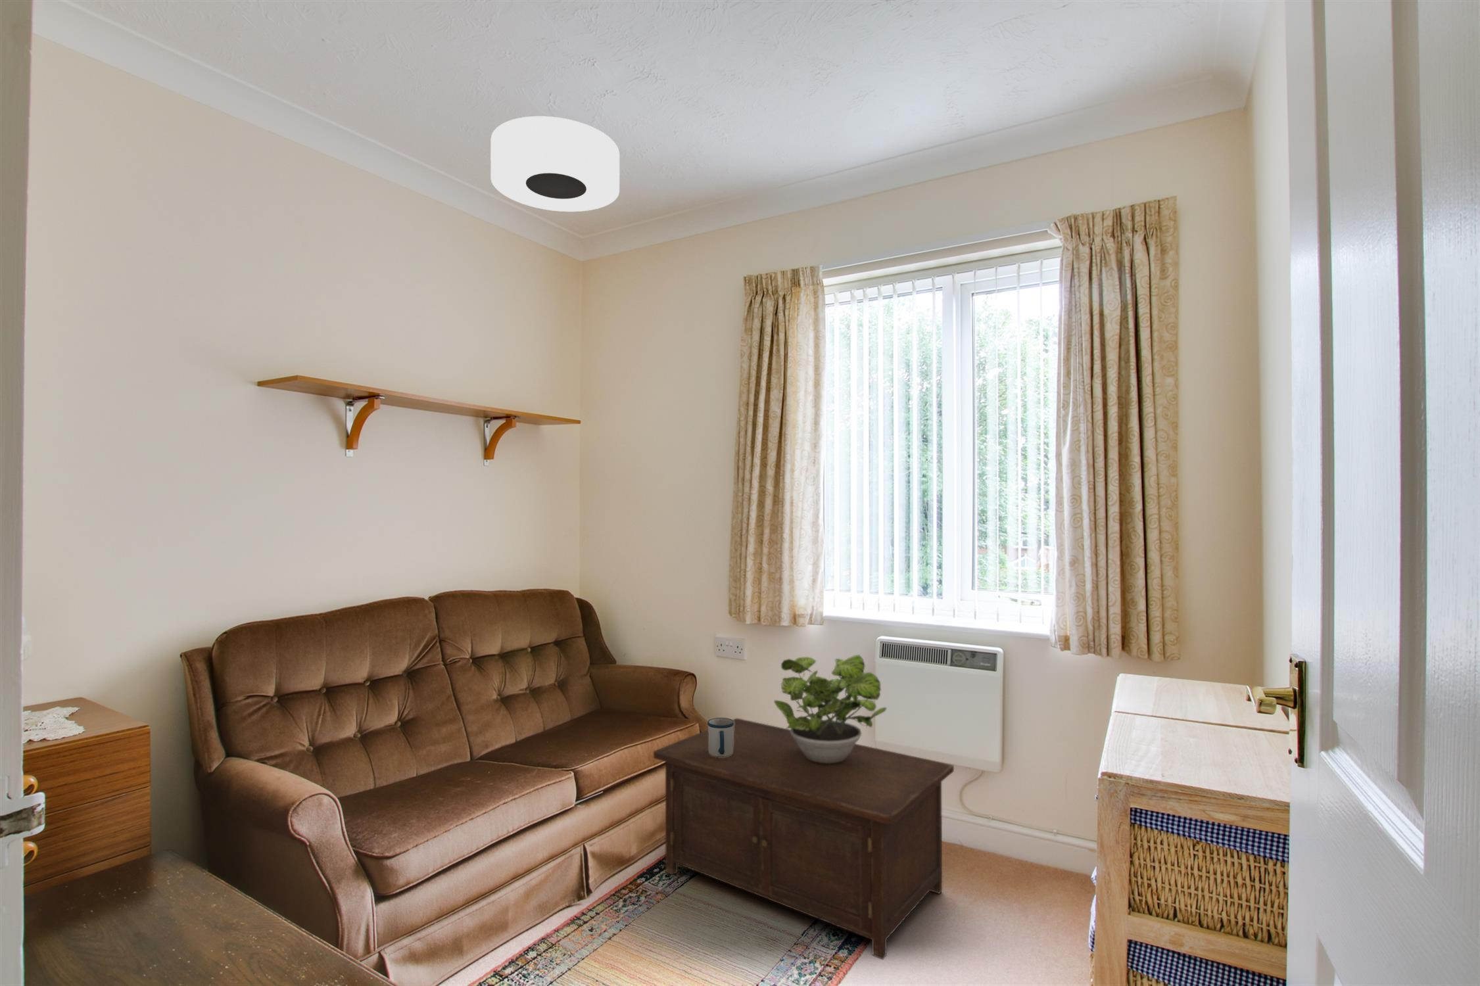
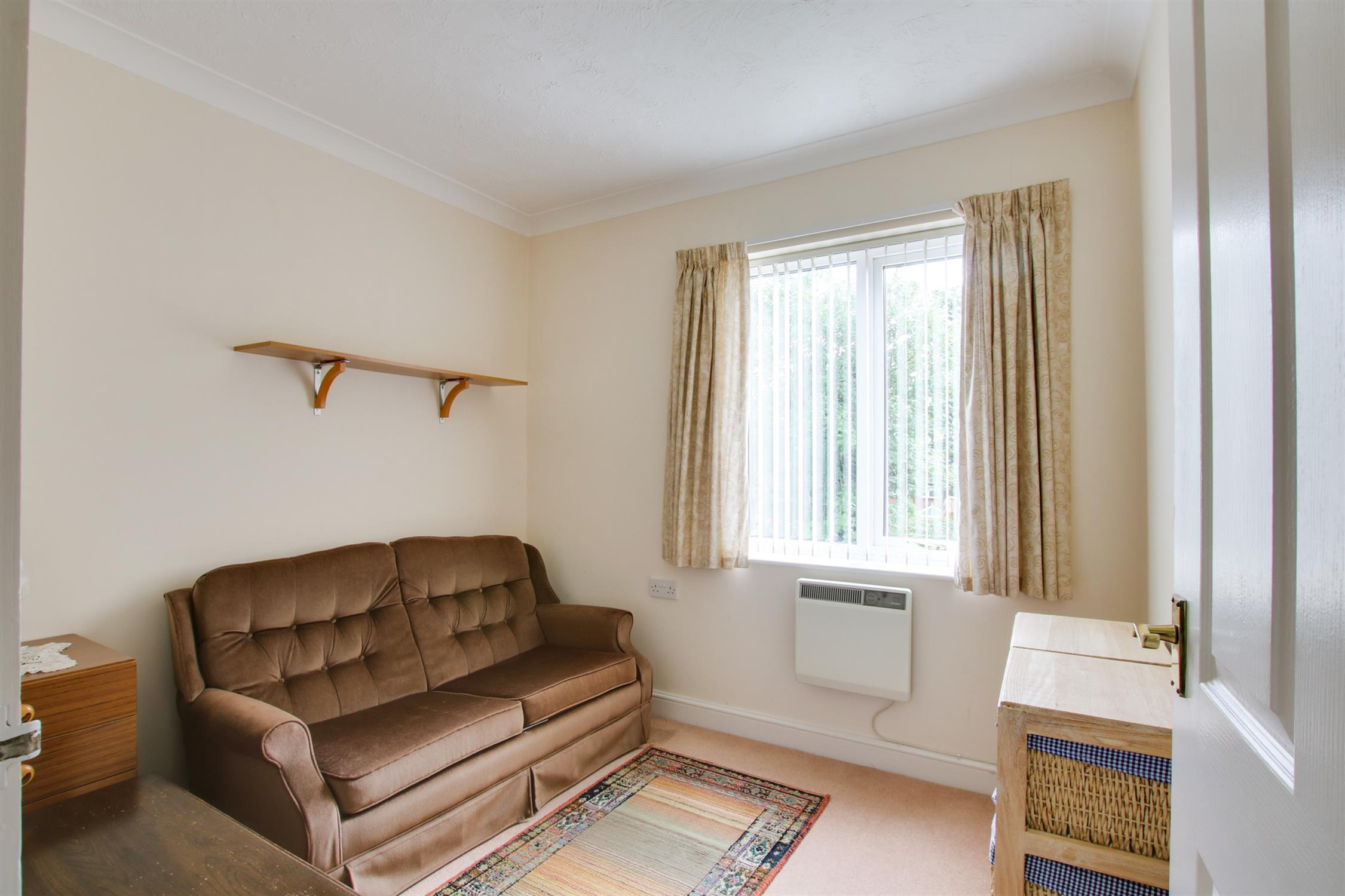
- ceiling light (556, 167)
- potted plant (829, 704)
- cabinet (799, 820)
- mug (720, 737)
